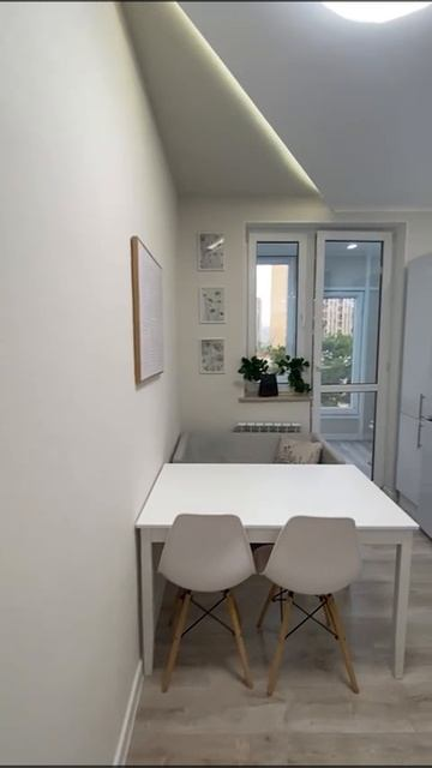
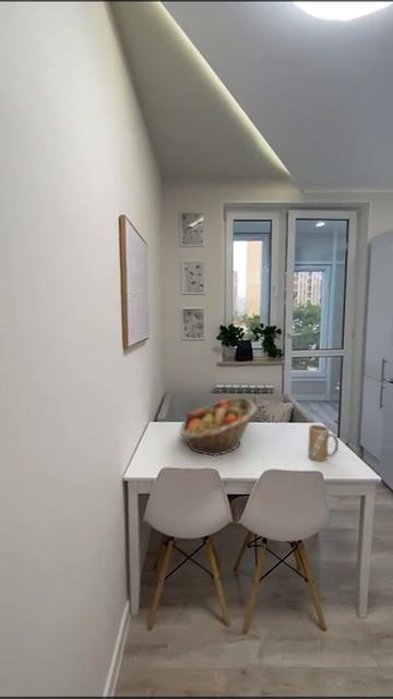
+ fruit basket (217, 423)
+ mug (322, 442)
